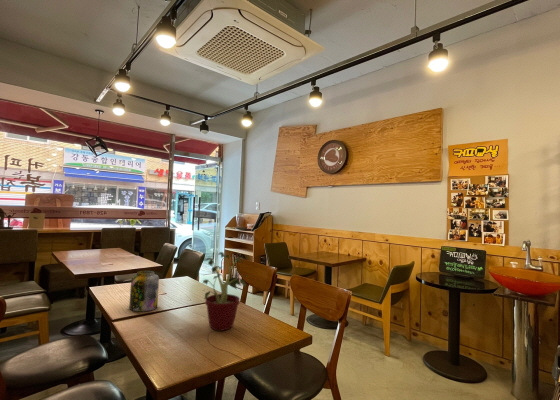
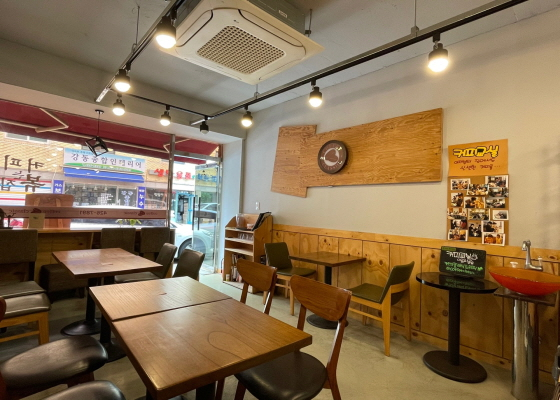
- jar (144, 289)
- potted plant (220, 286)
